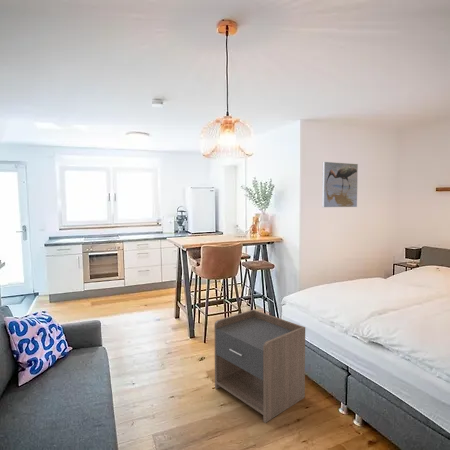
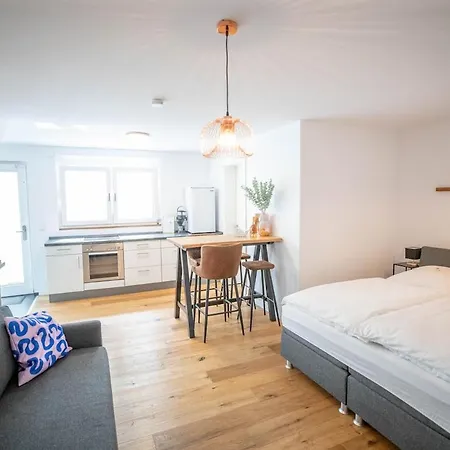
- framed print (340, 185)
- nightstand (257, 359)
